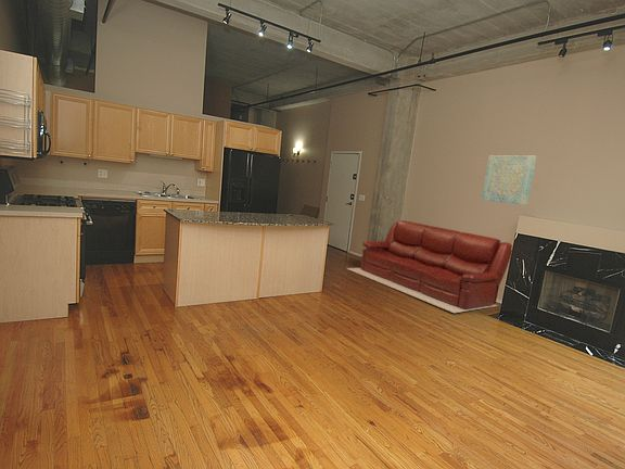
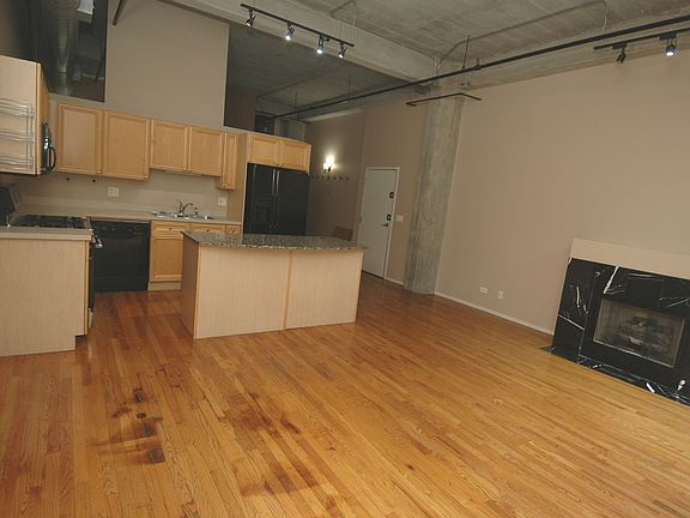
- sofa (421, 256)
- wall art (507, 179)
